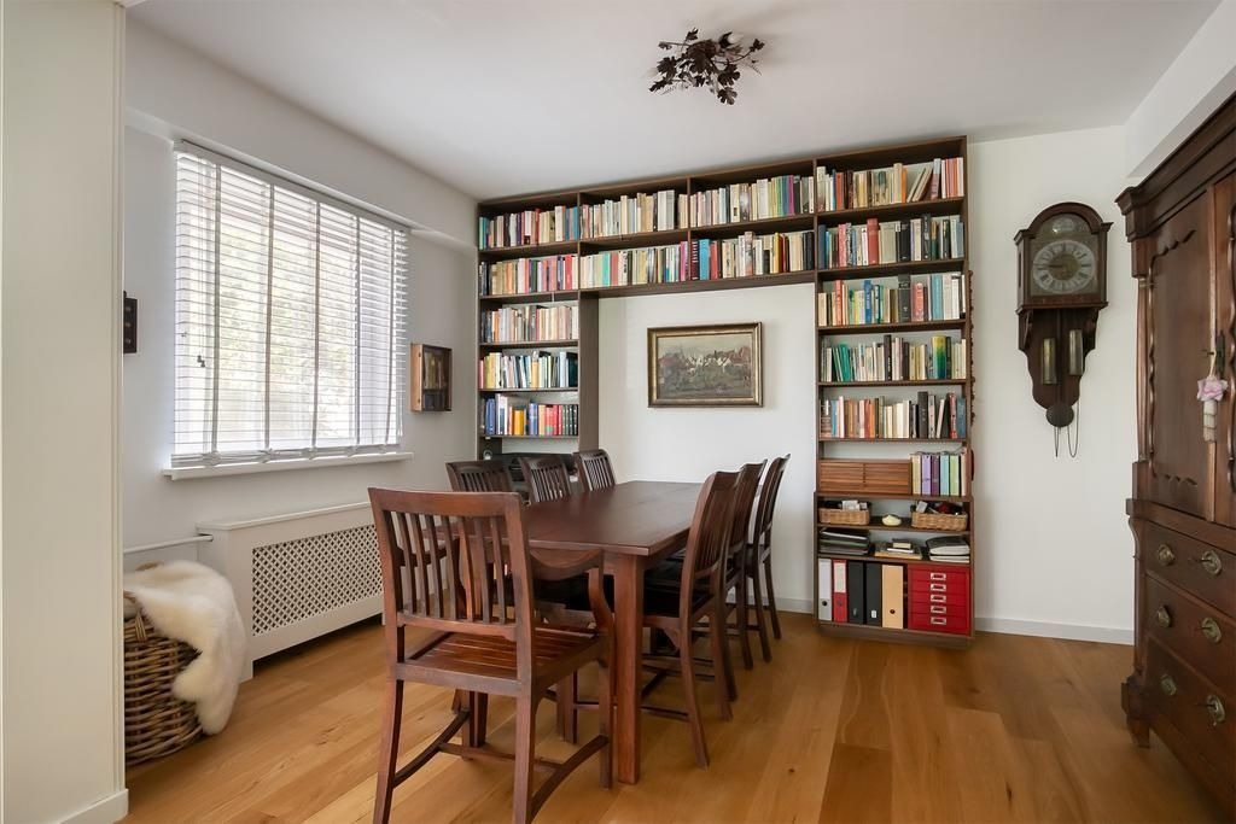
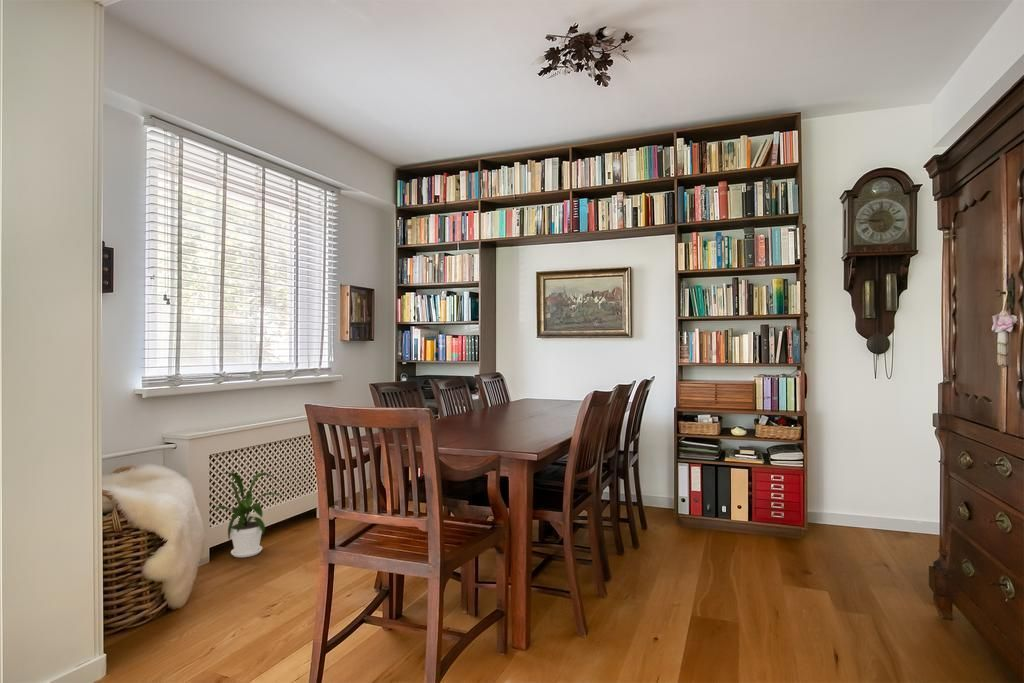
+ house plant (245, 510)
